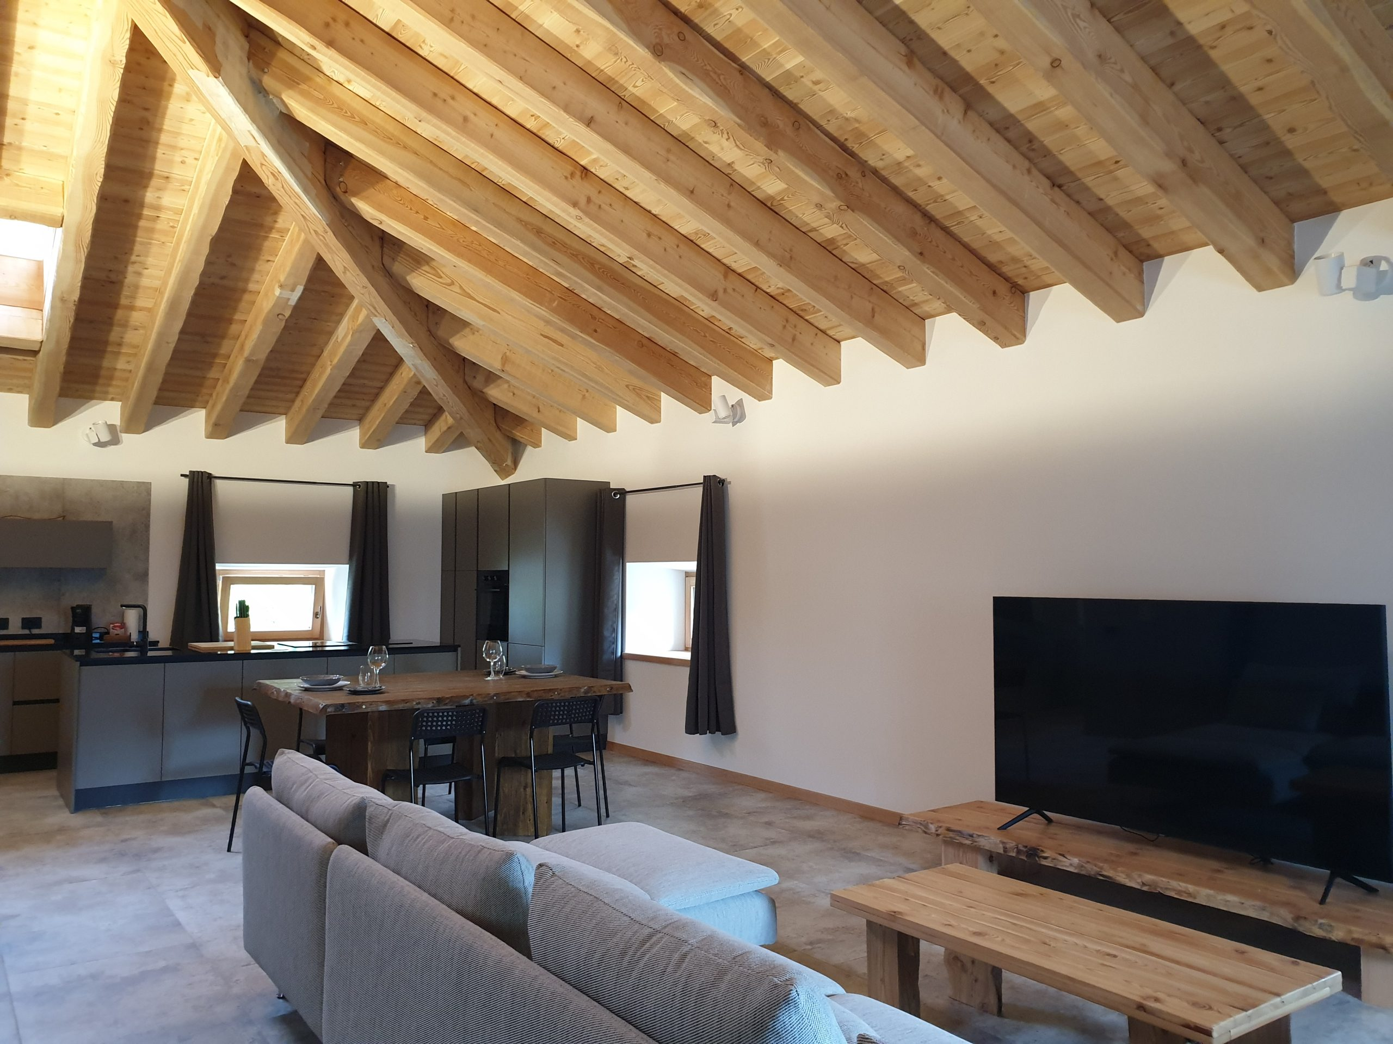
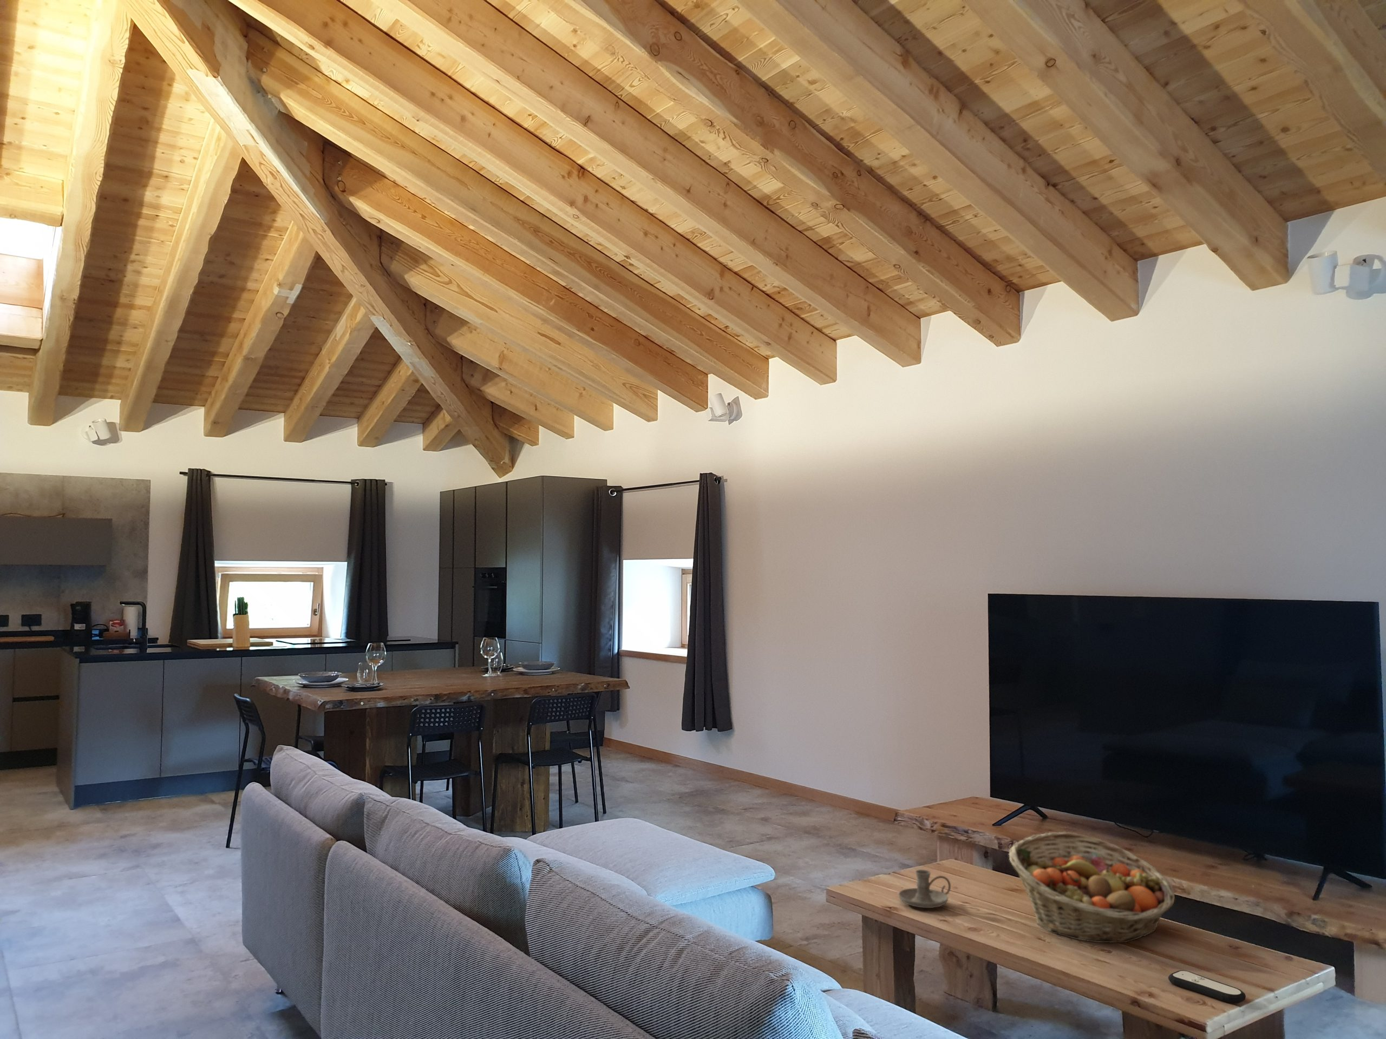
+ remote control (1207, 986)
+ candle holder (928, 887)
+ fruit basket (1090, 885)
